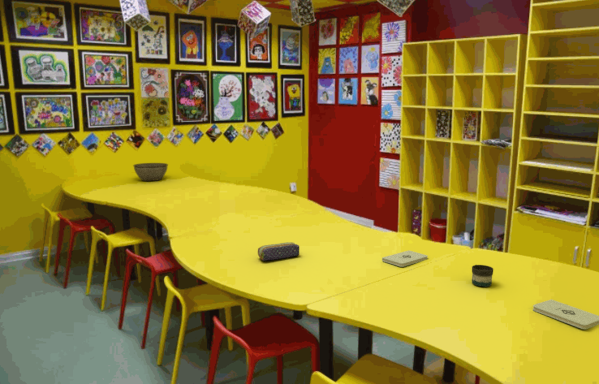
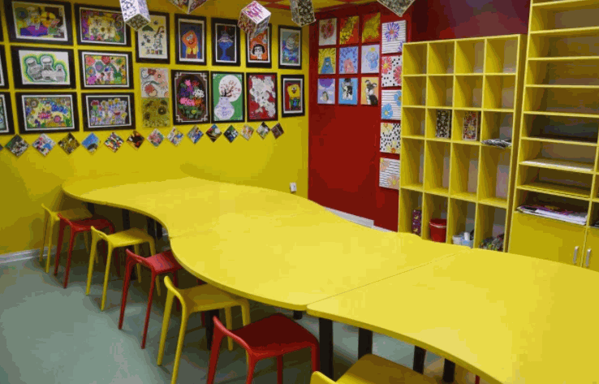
- bowl (151, 172)
- pencil case (278, 250)
- notepad (405, 258)
- notepad (566, 313)
- mug (480, 275)
